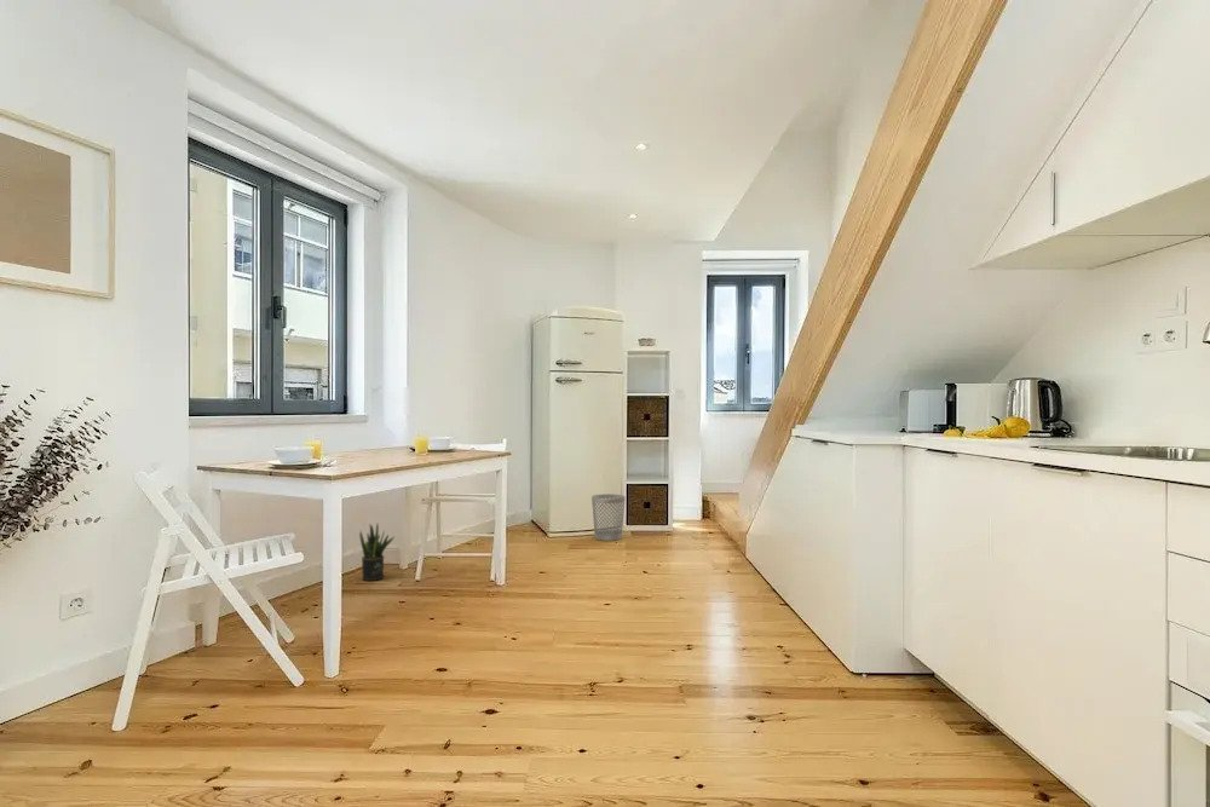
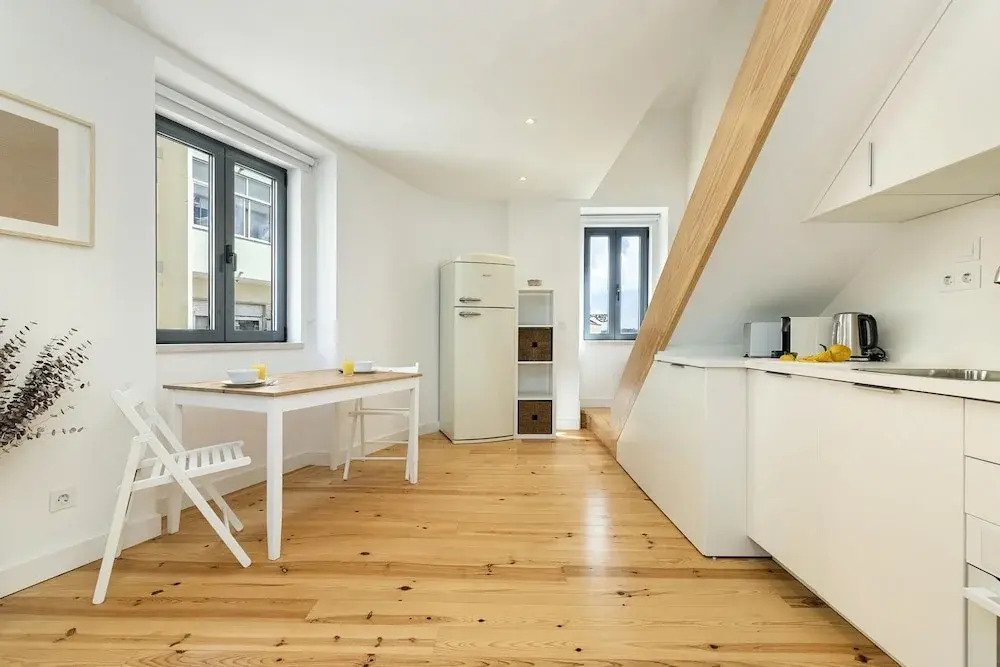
- wastebasket (607, 515)
- potted plant (375, 551)
